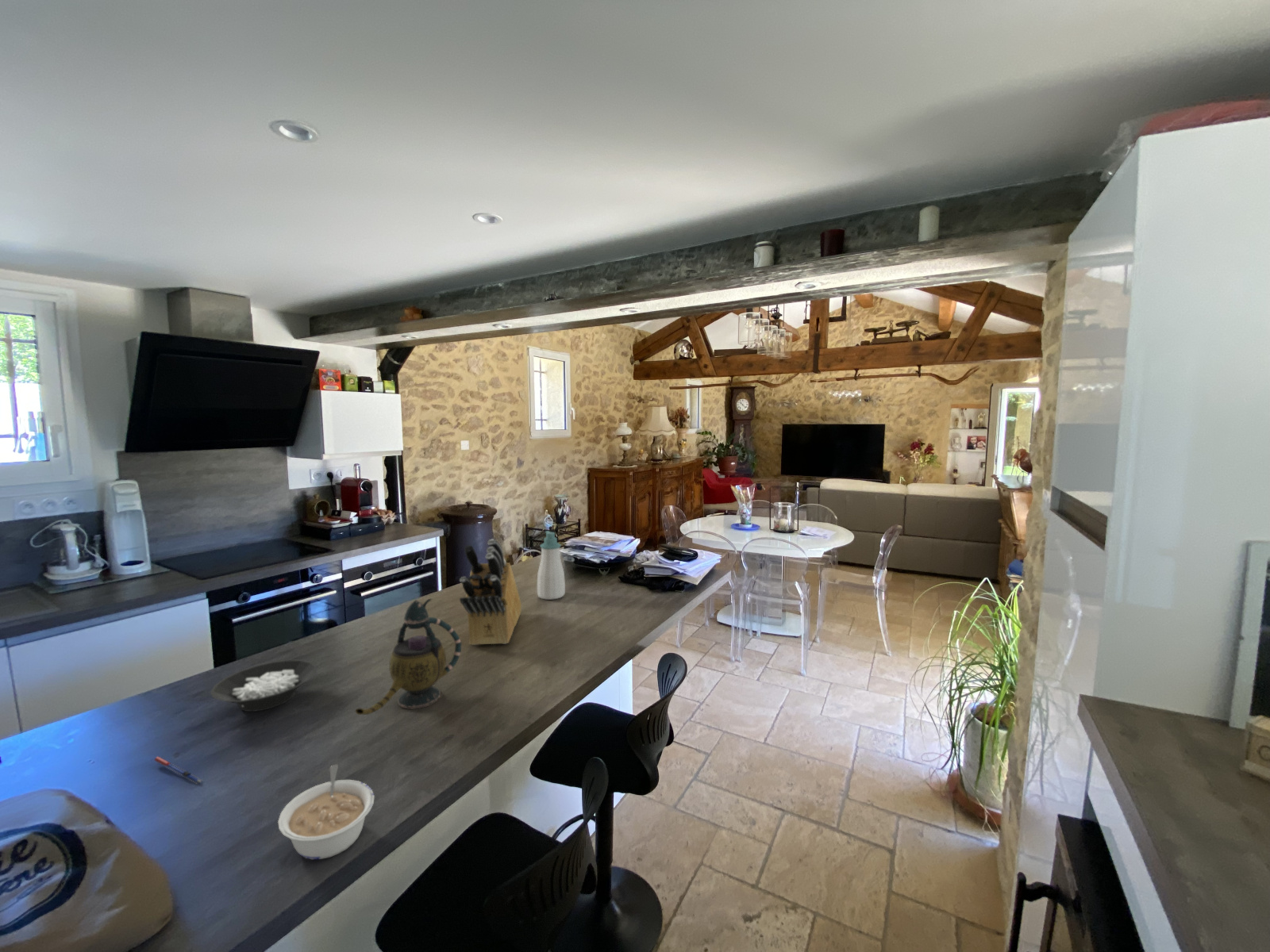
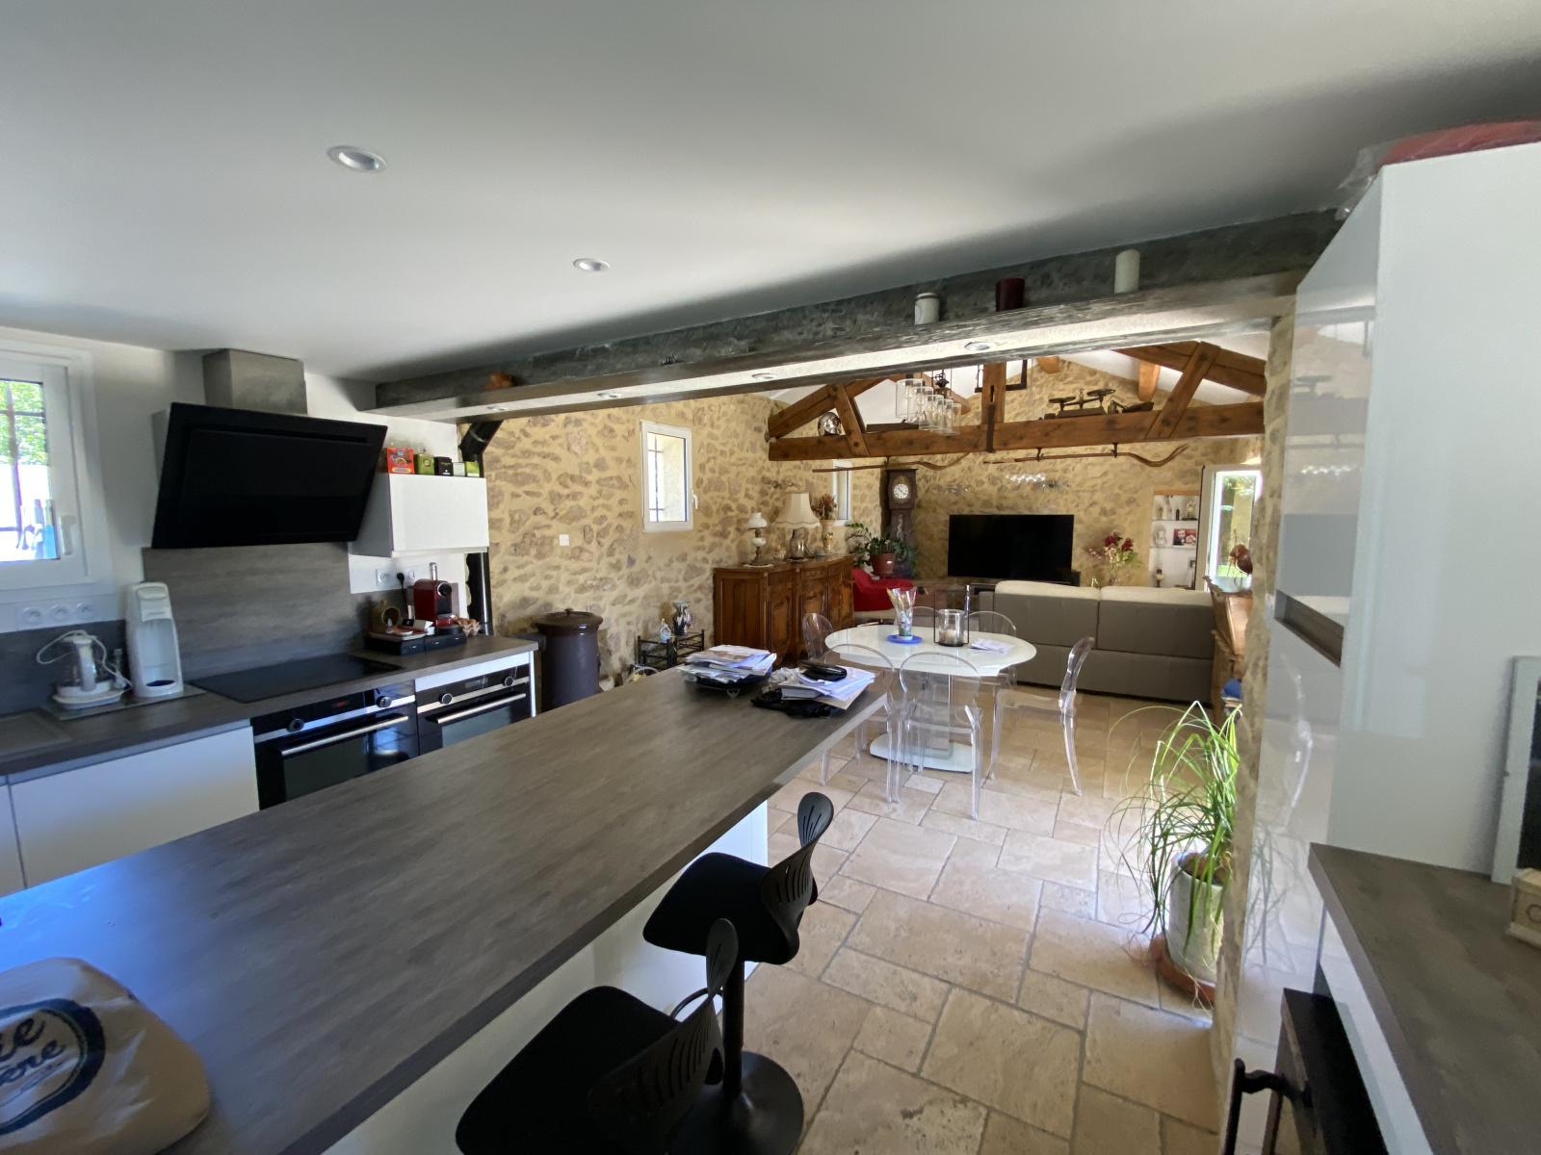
- teapot (405, 655)
- cereal bowl (267, 689)
- knife block (492, 583)
- legume (326, 817)
- pen (178, 769)
- soap bottle (550, 564)
